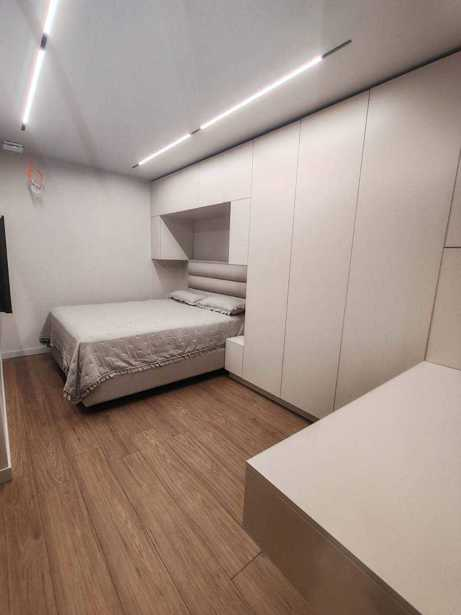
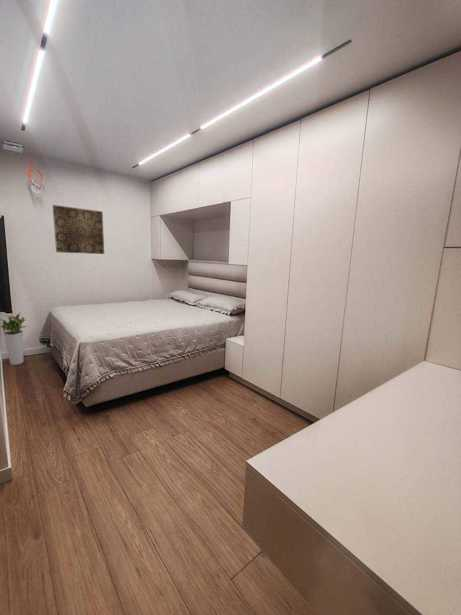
+ wall art (80, 231)
+ planter (13, 338)
